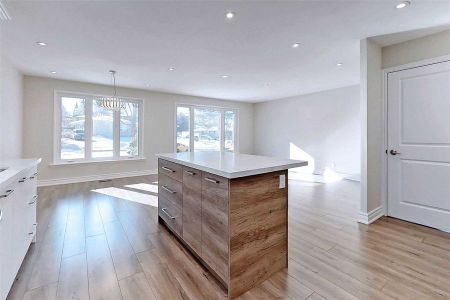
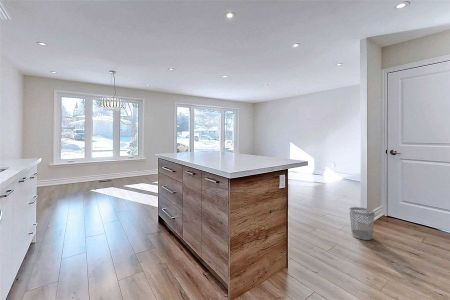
+ wastebasket (361, 223)
